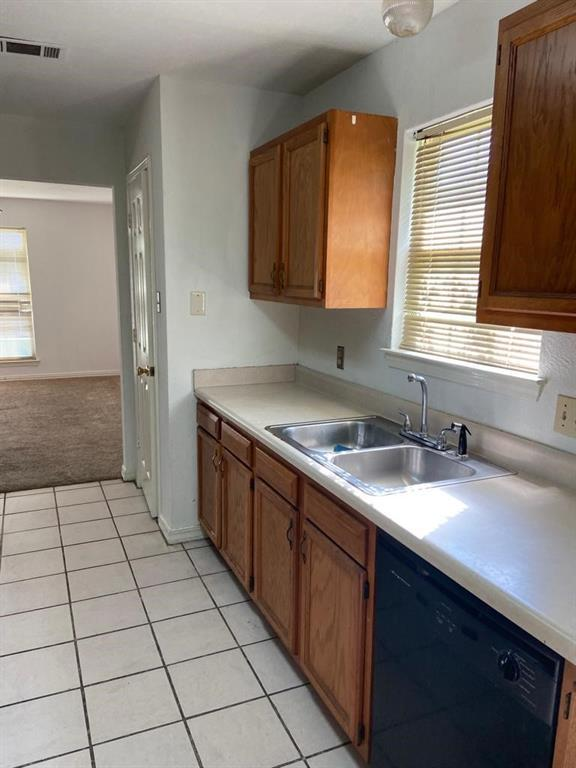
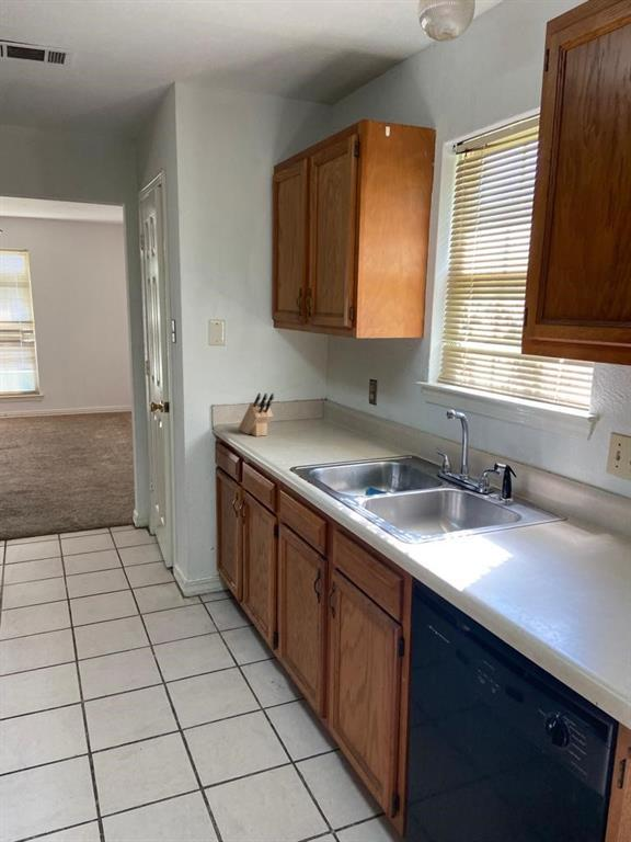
+ knife block (256, 411)
